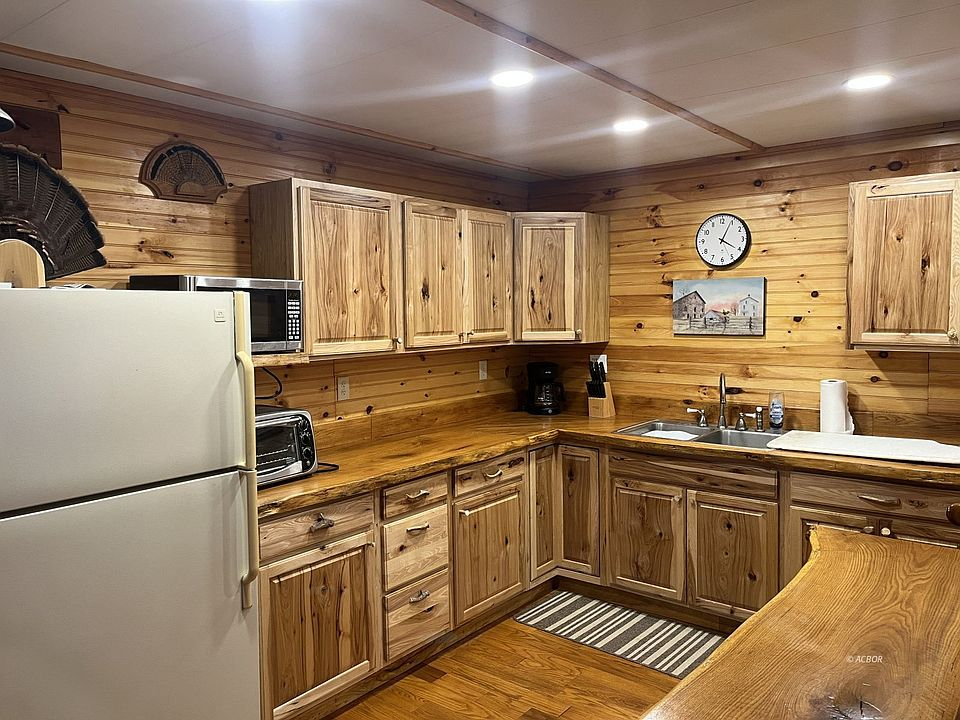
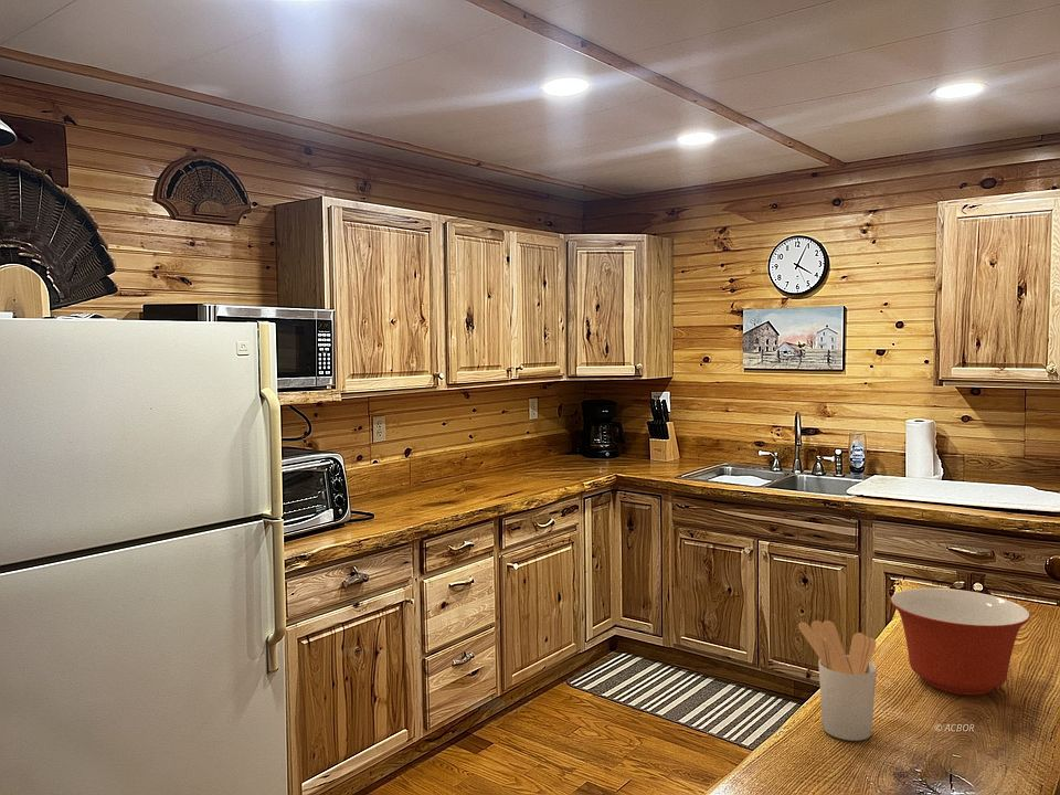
+ mixing bowl (957, 644)
+ utensil holder (836, 676)
